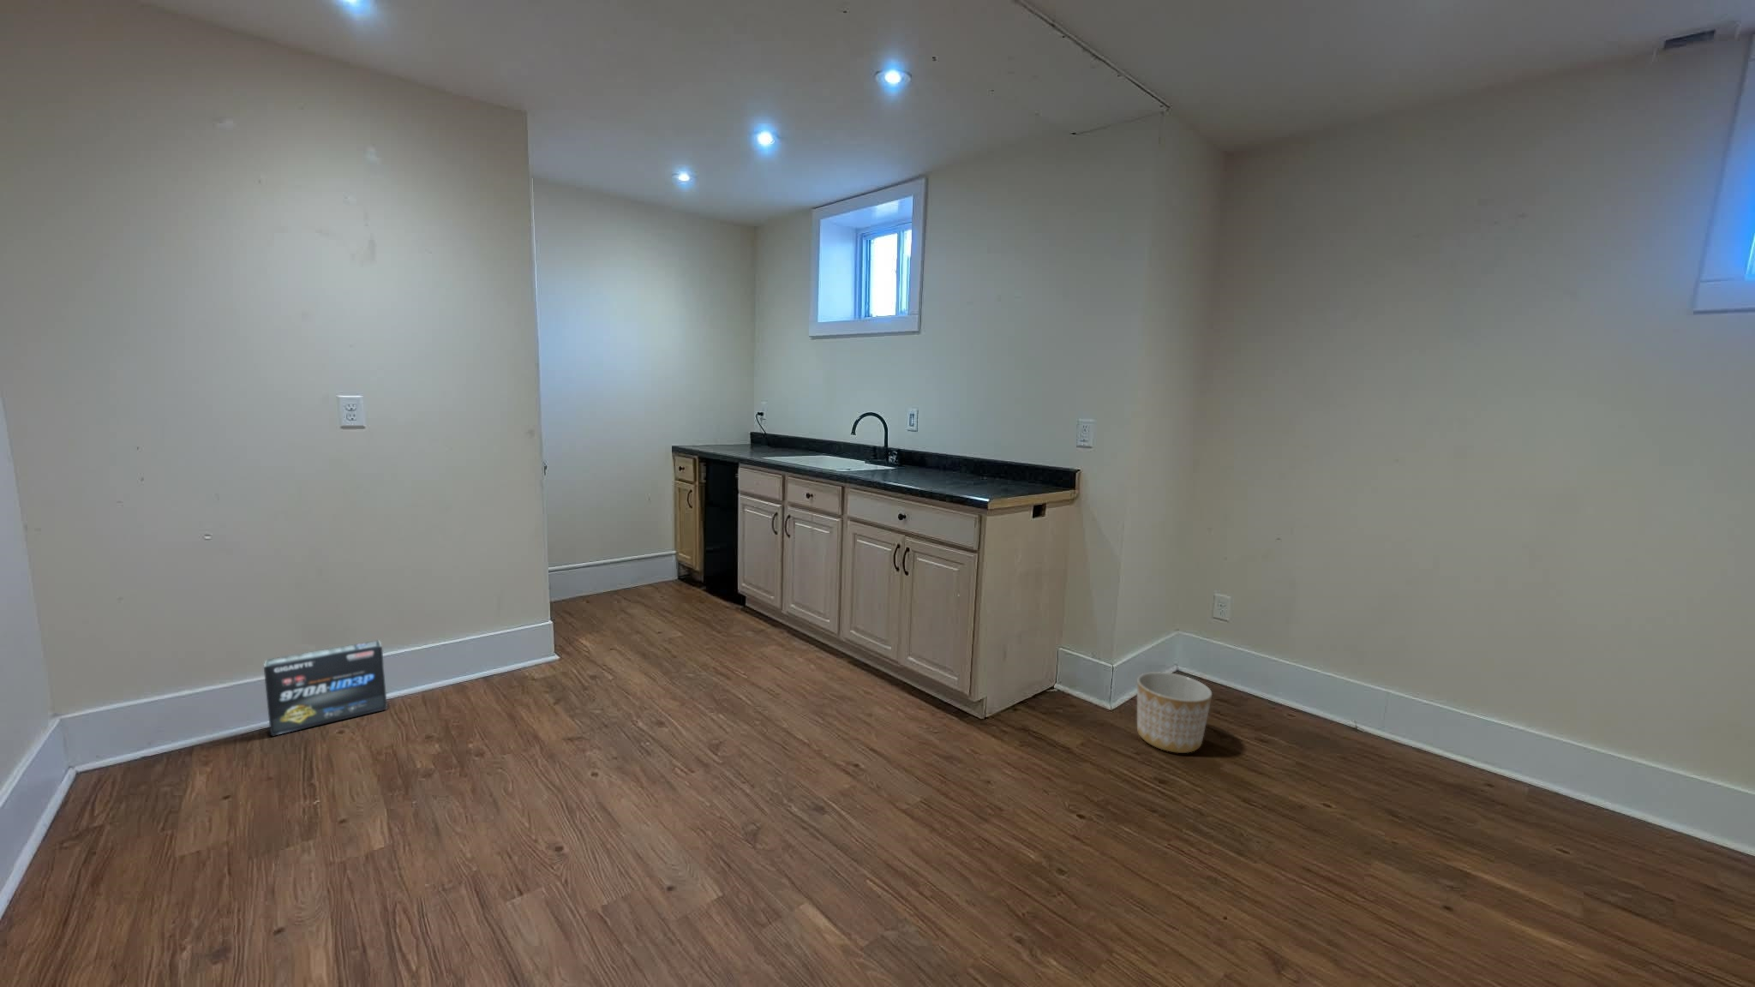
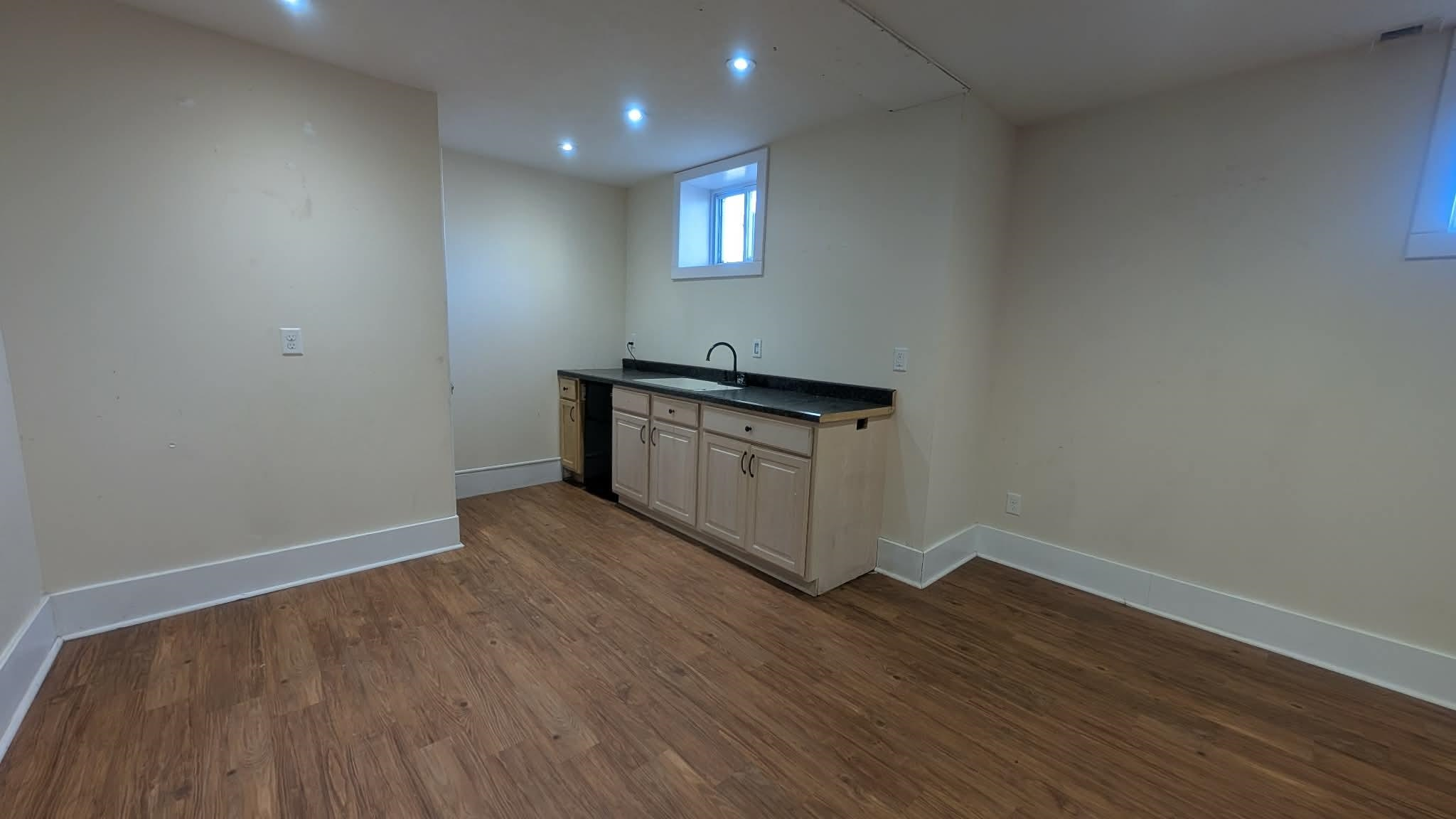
- planter (1170, 712)
- box (328, 686)
